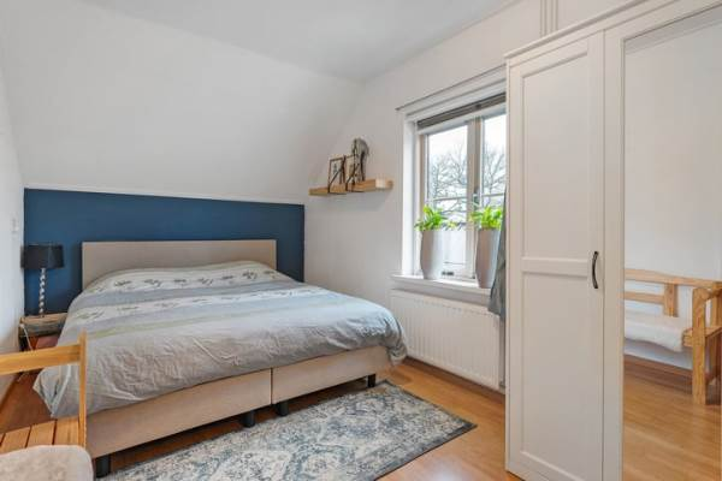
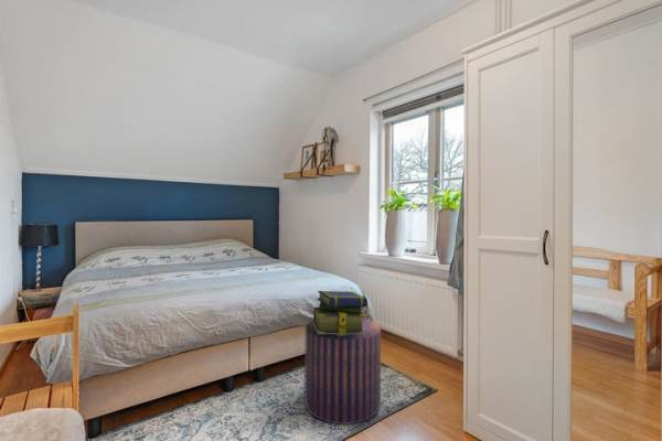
+ stool (342, 364)
+ stack of books (340, 310)
